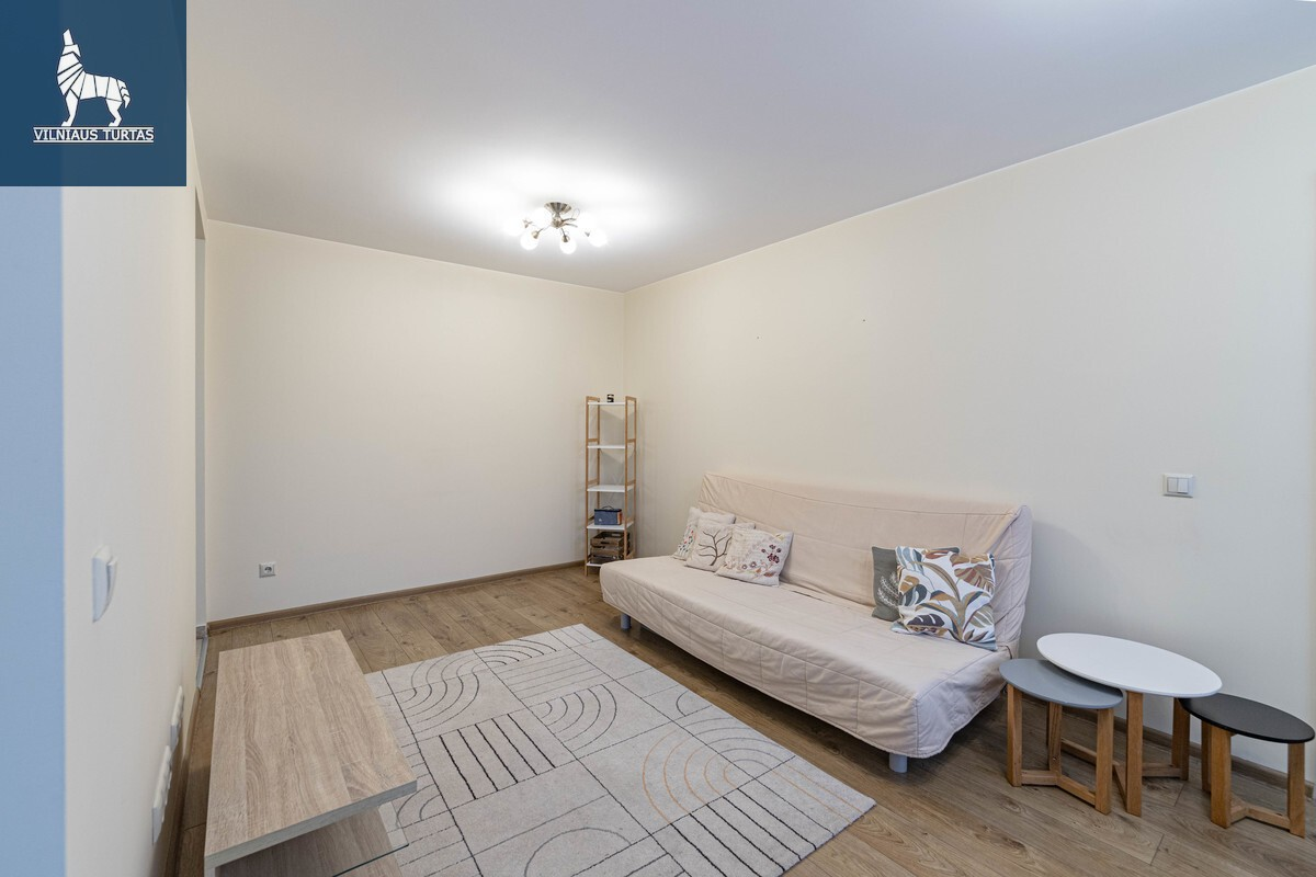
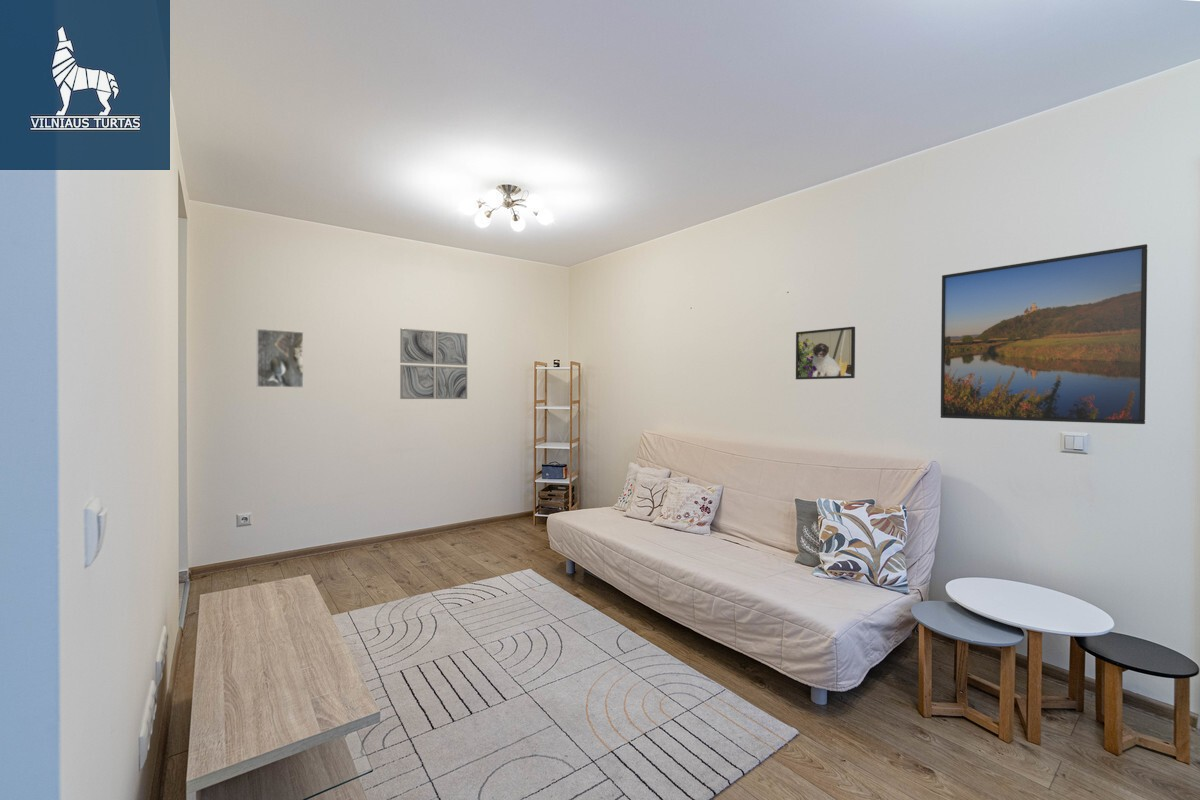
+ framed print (824, 354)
+ wall art (435, 366)
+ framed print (280, 359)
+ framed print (1032, 341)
